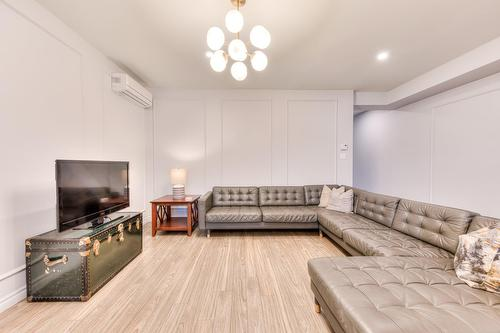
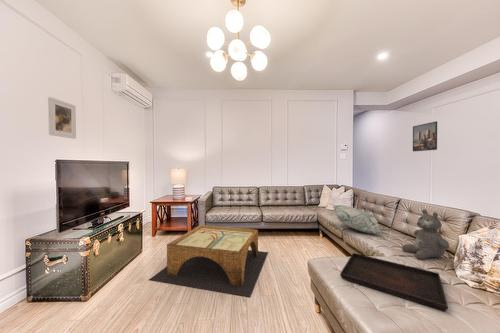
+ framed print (63, 119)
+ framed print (424, 137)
+ teddy bear (423, 233)
+ serving tray (389, 275)
+ decorative pillow (353, 218)
+ coffee table (216, 250)
